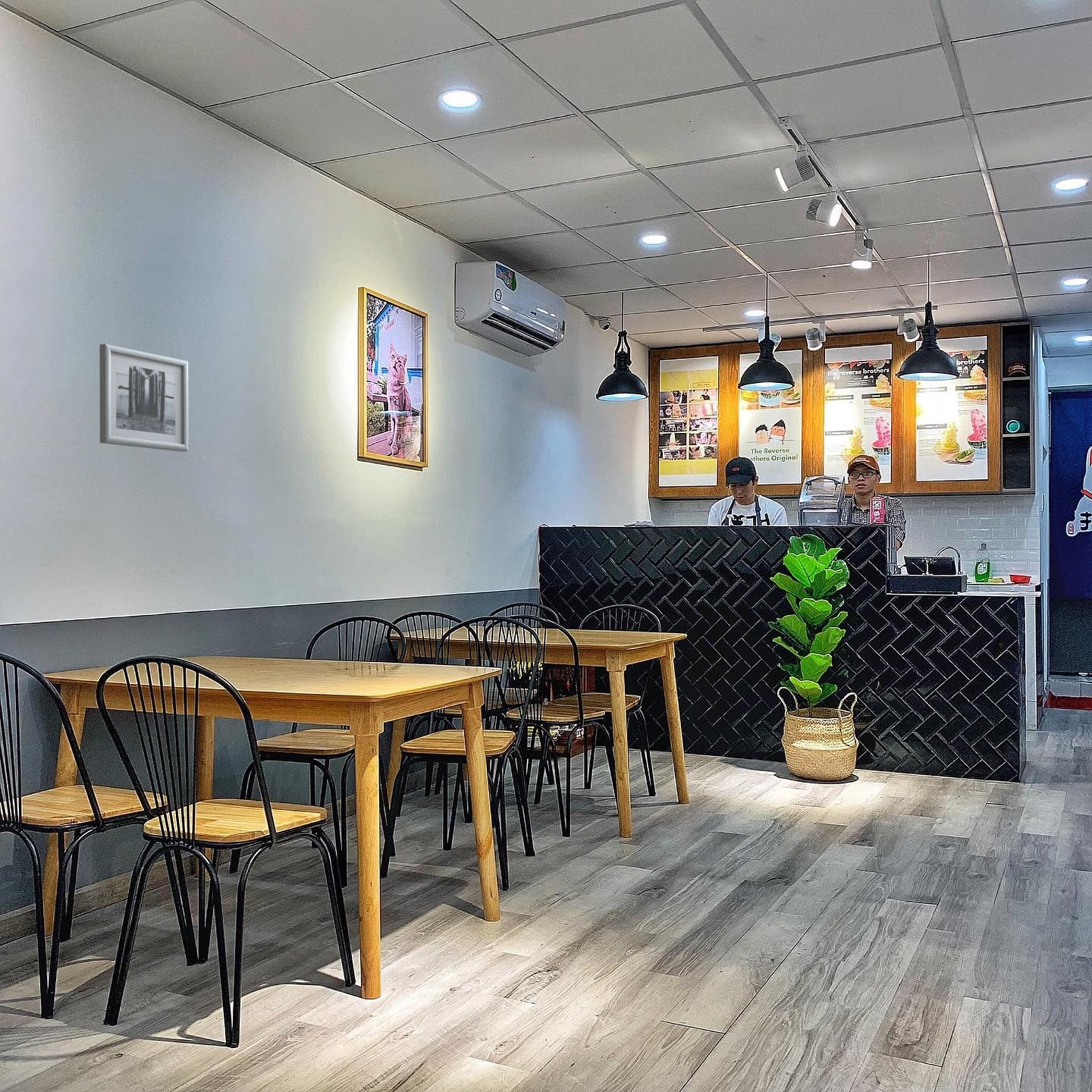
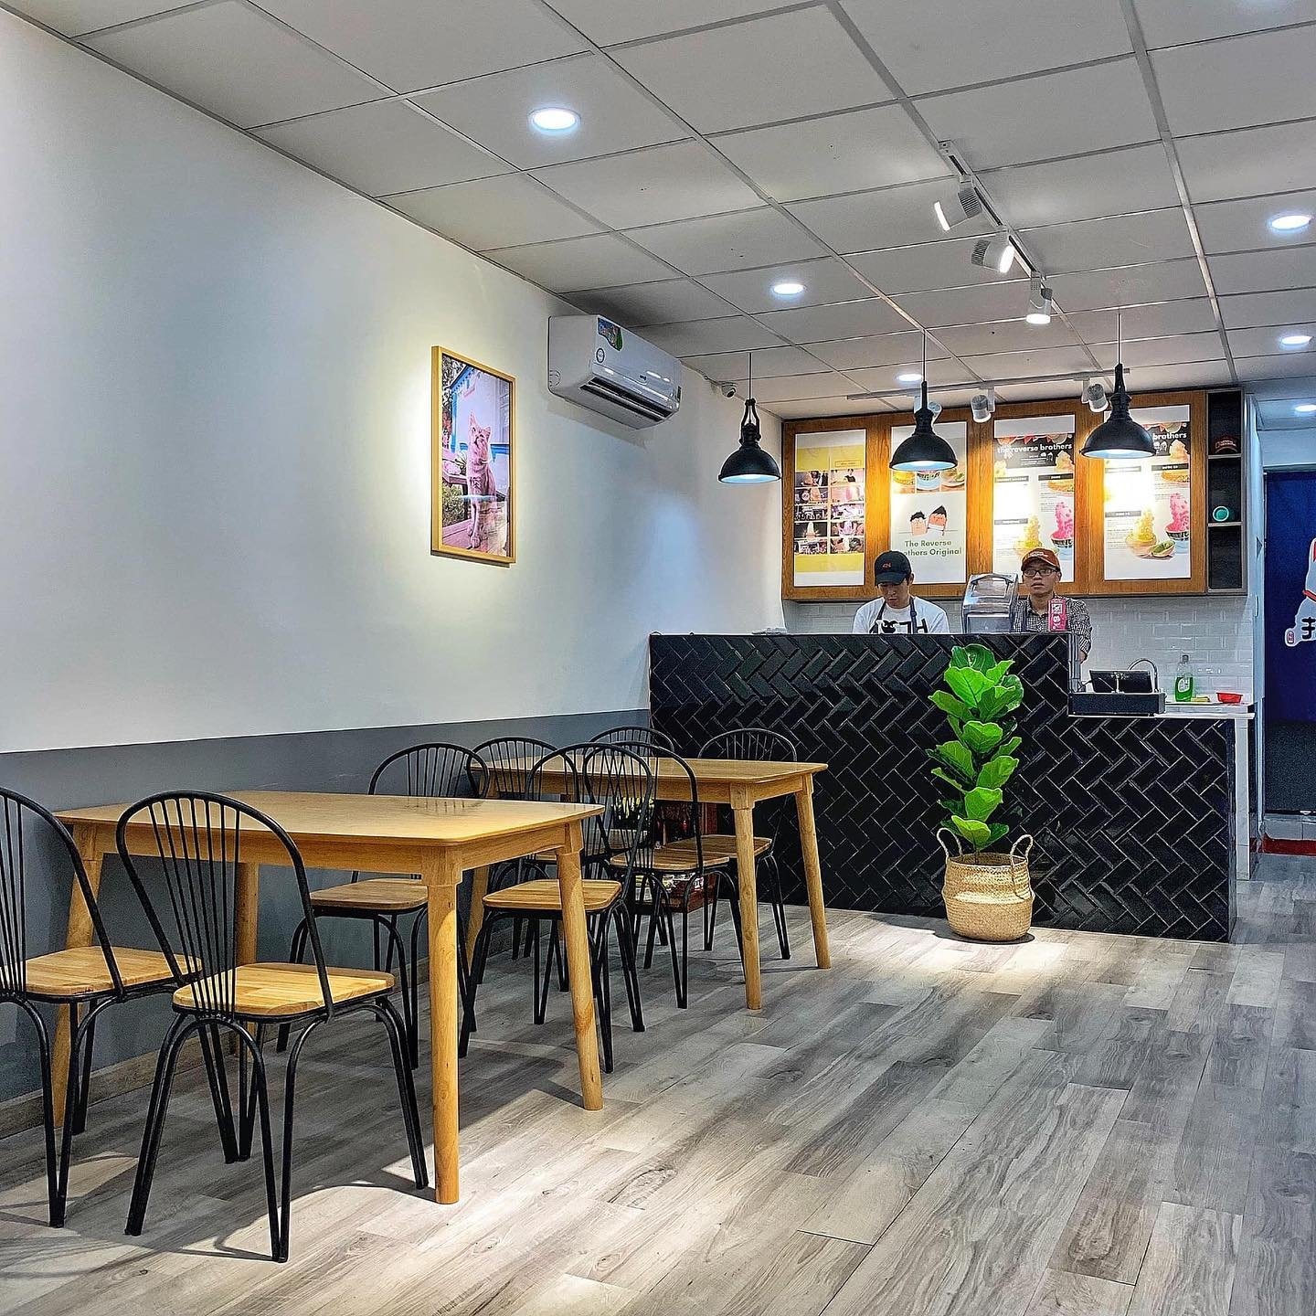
- wall art (146, 400)
